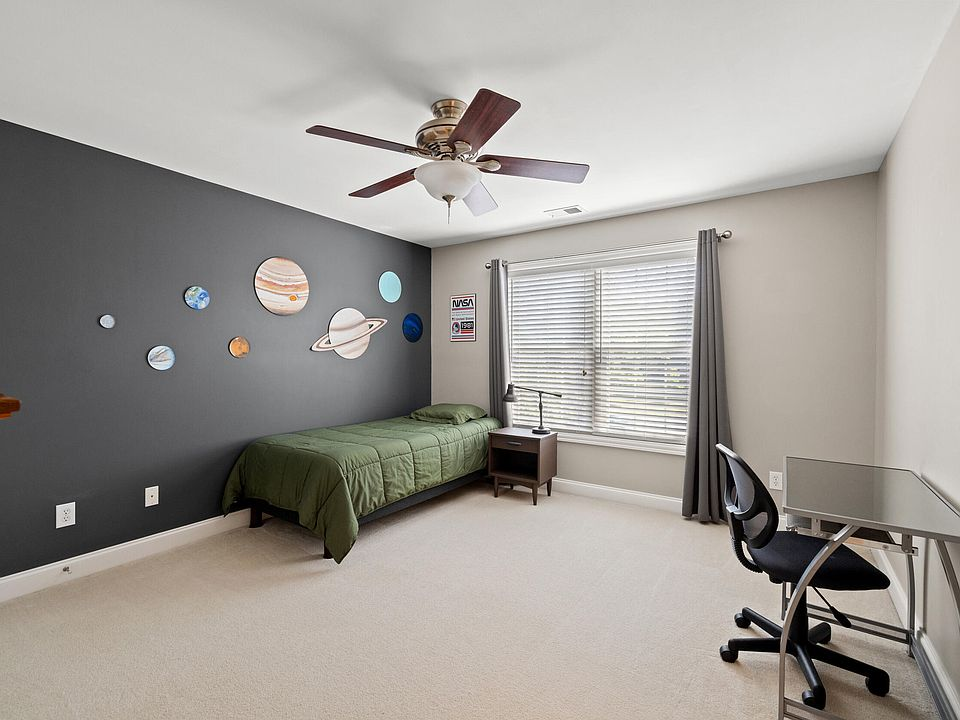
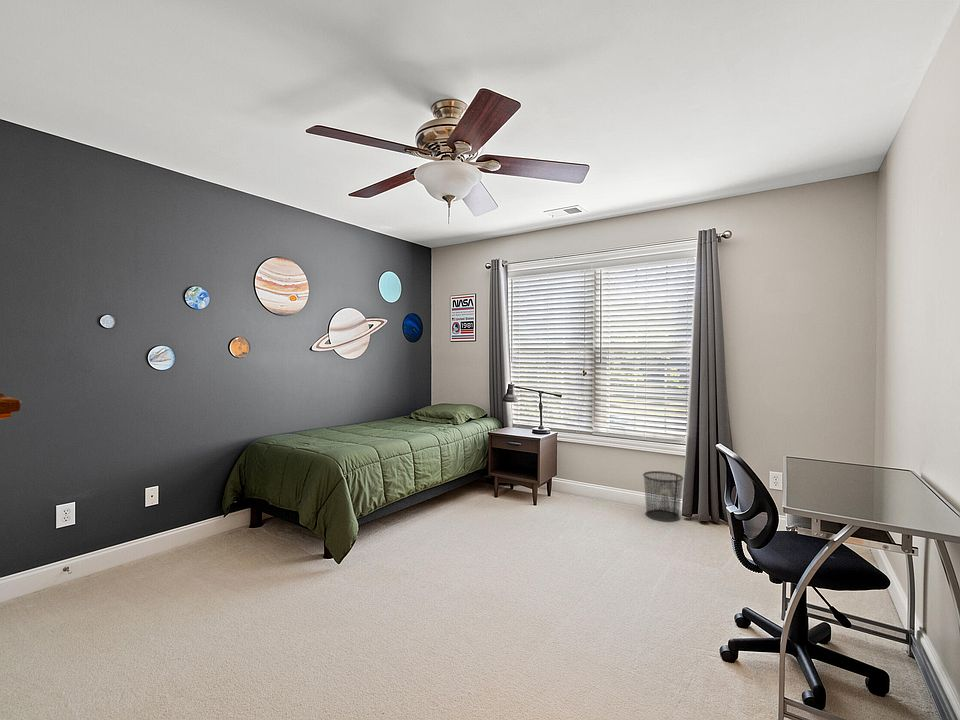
+ waste bin (662, 496)
